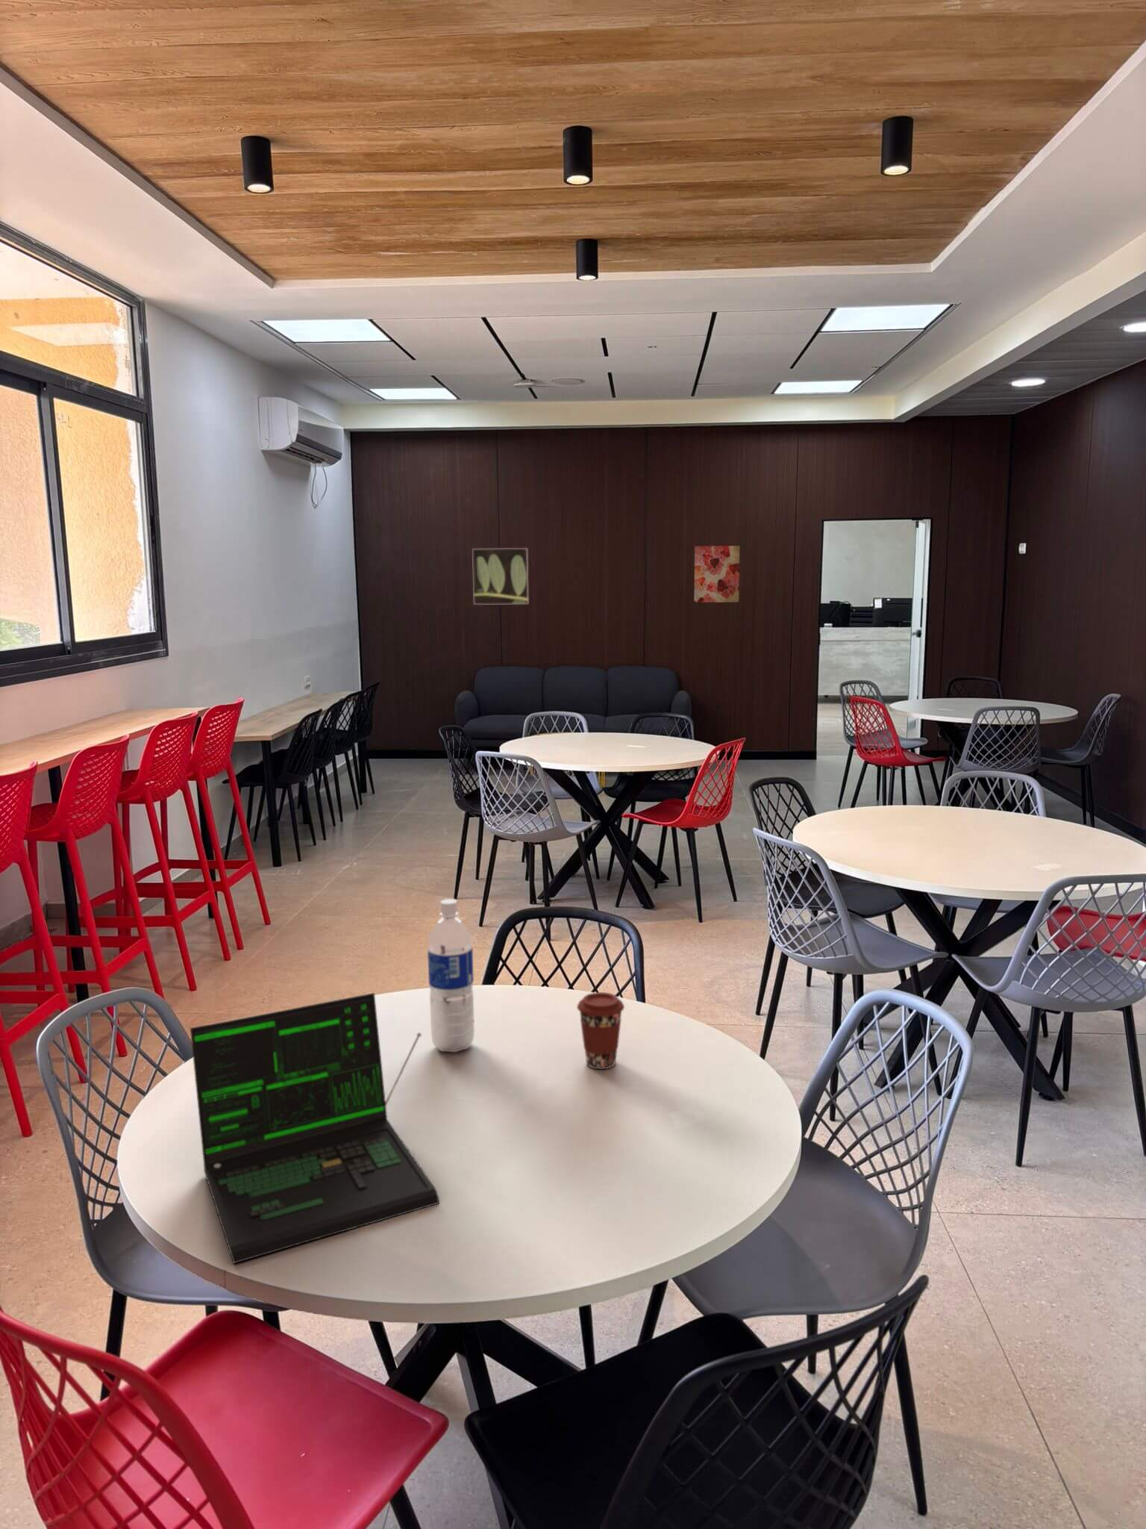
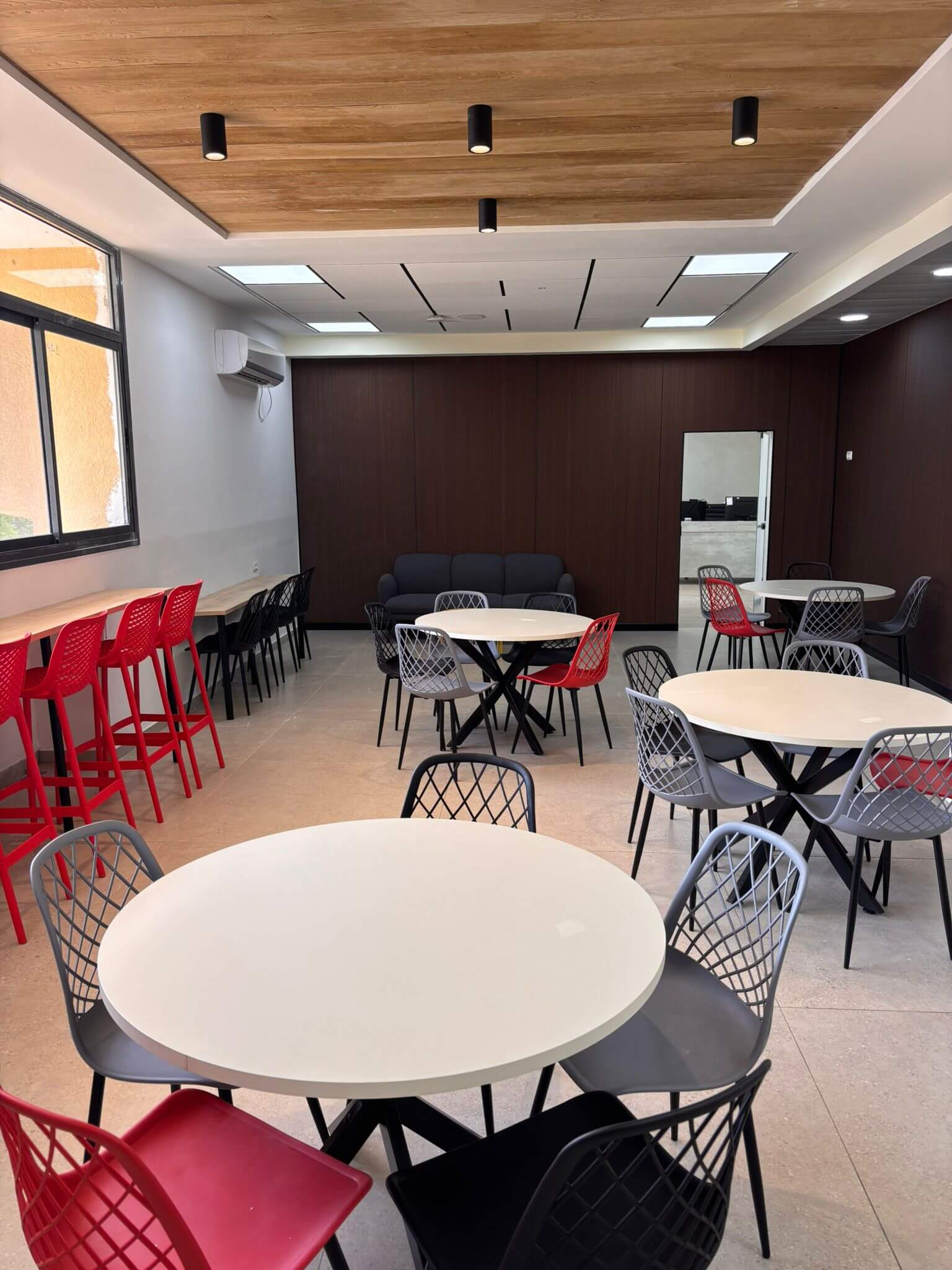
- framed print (500, 577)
- coffee cup (601, 1031)
- laptop (336, 1106)
- water bottle (450, 974)
- wall art (716, 574)
